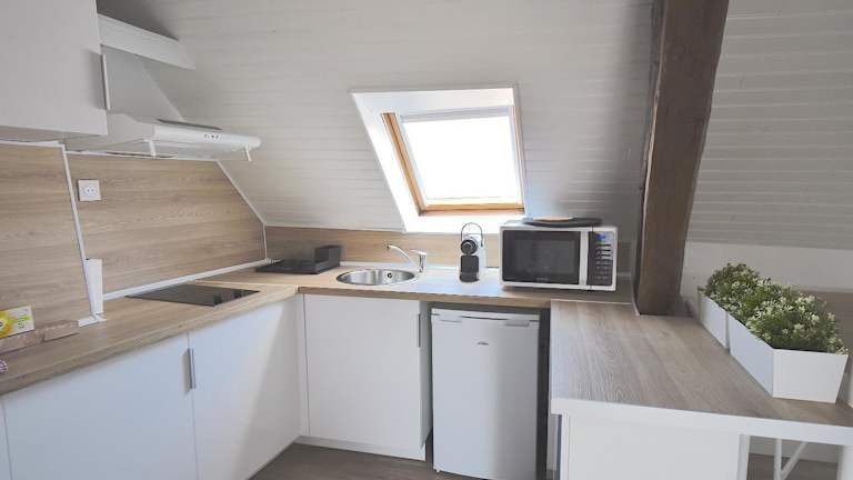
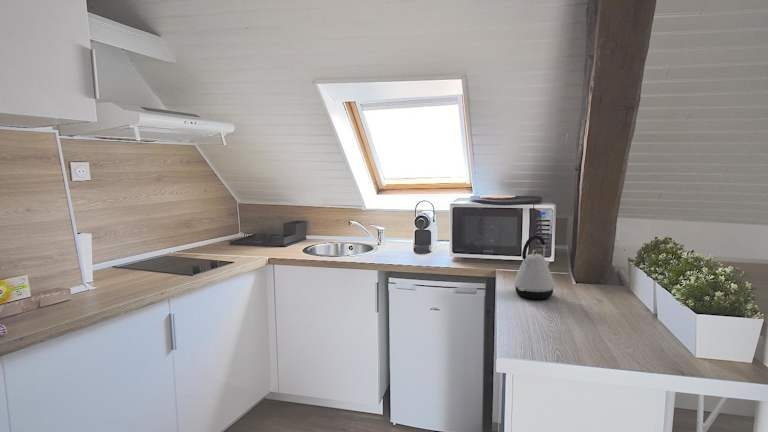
+ kettle (535, 265)
